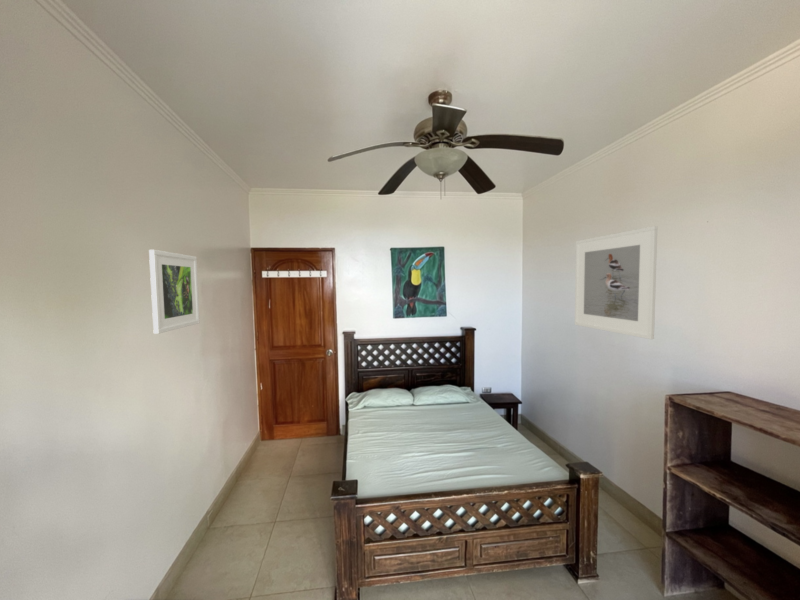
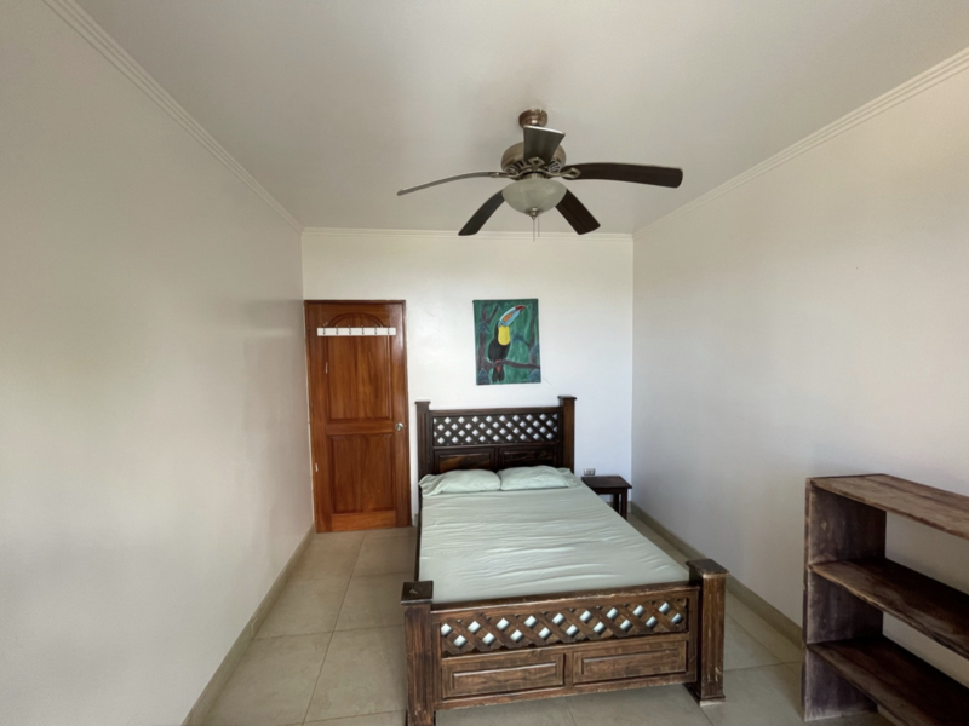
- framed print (177, 291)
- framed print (609, 283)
